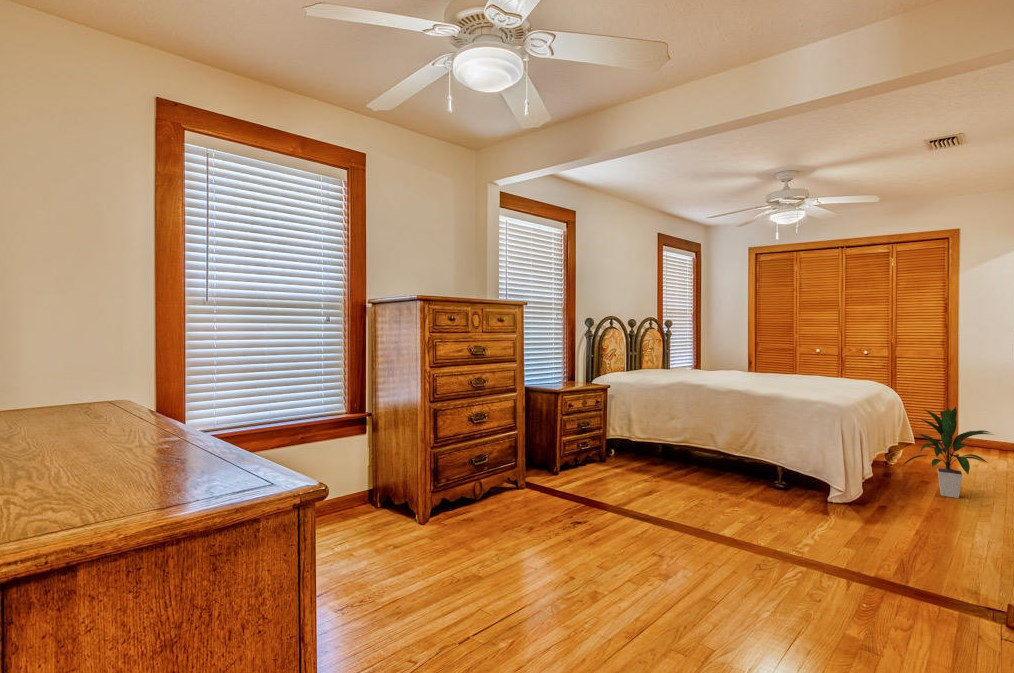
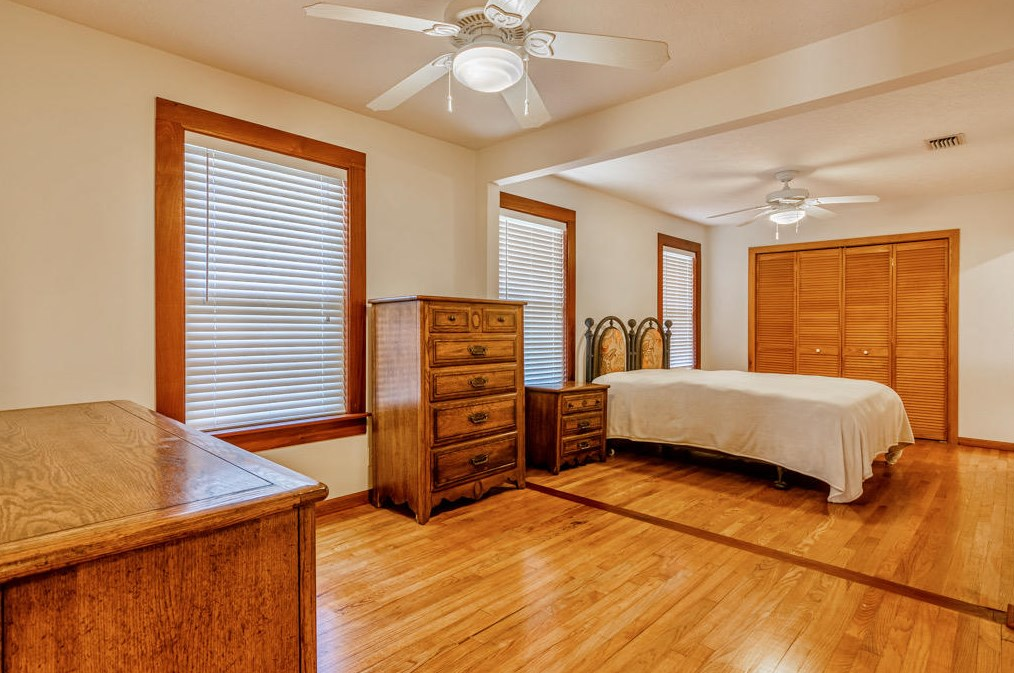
- indoor plant (946, 449)
